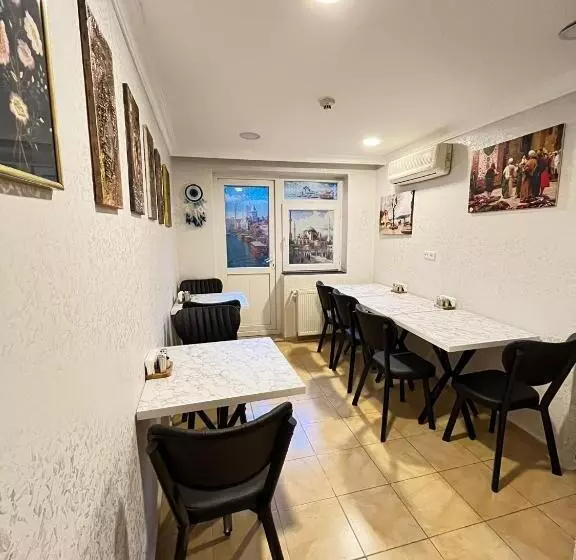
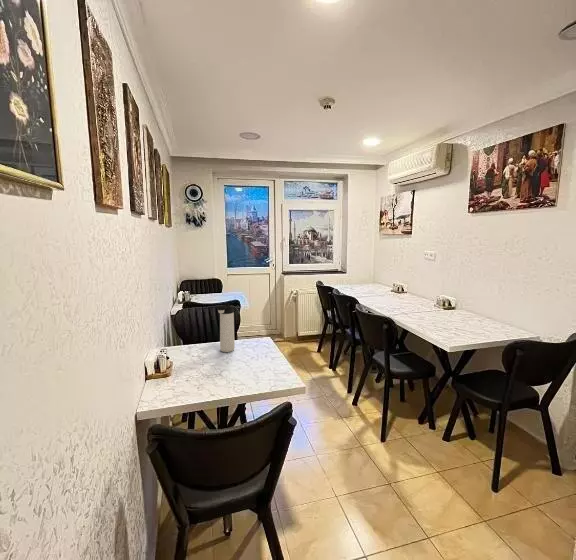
+ thermos bottle (225, 327)
